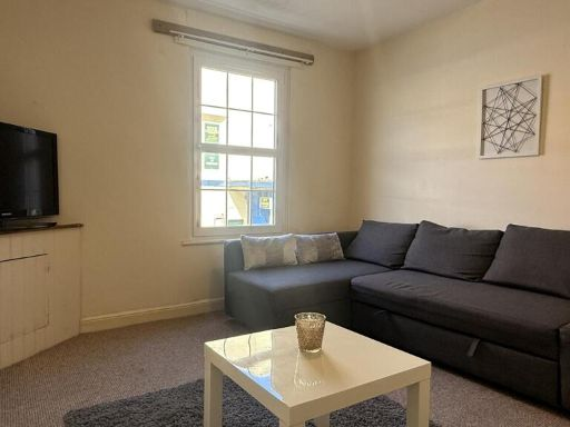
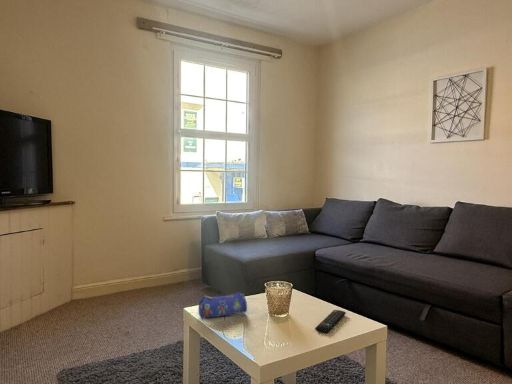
+ remote control (331, 320)
+ pencil case (222, 304)
